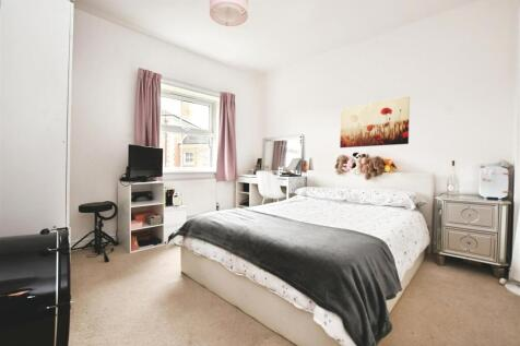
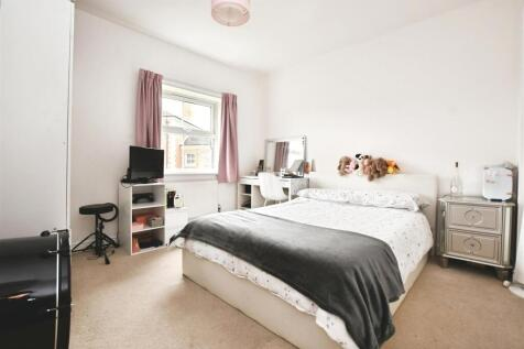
- wall art (371, 124)
